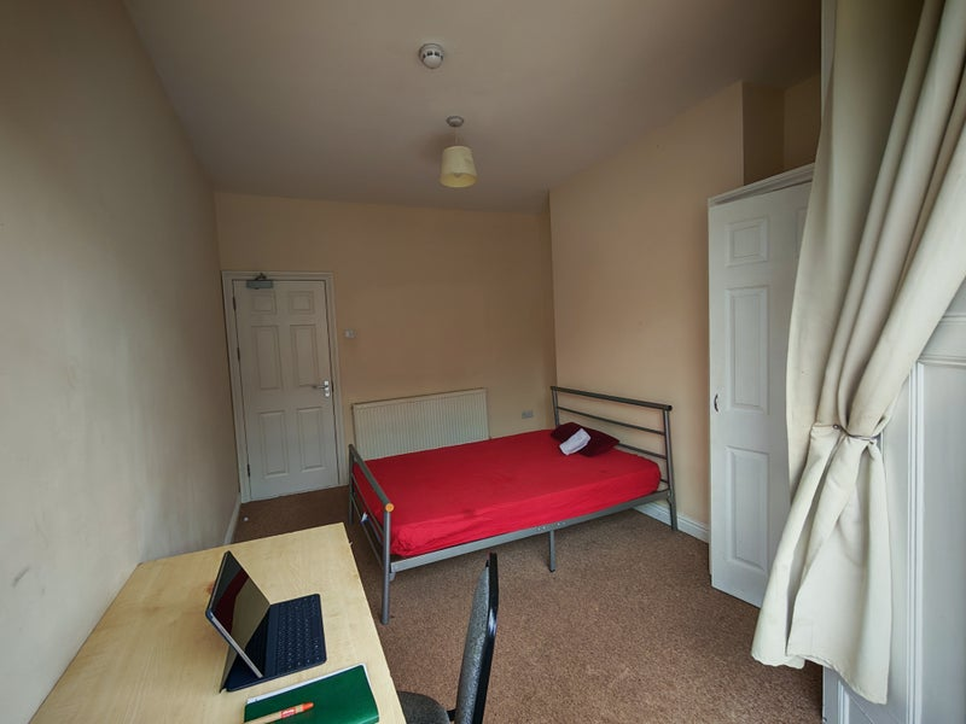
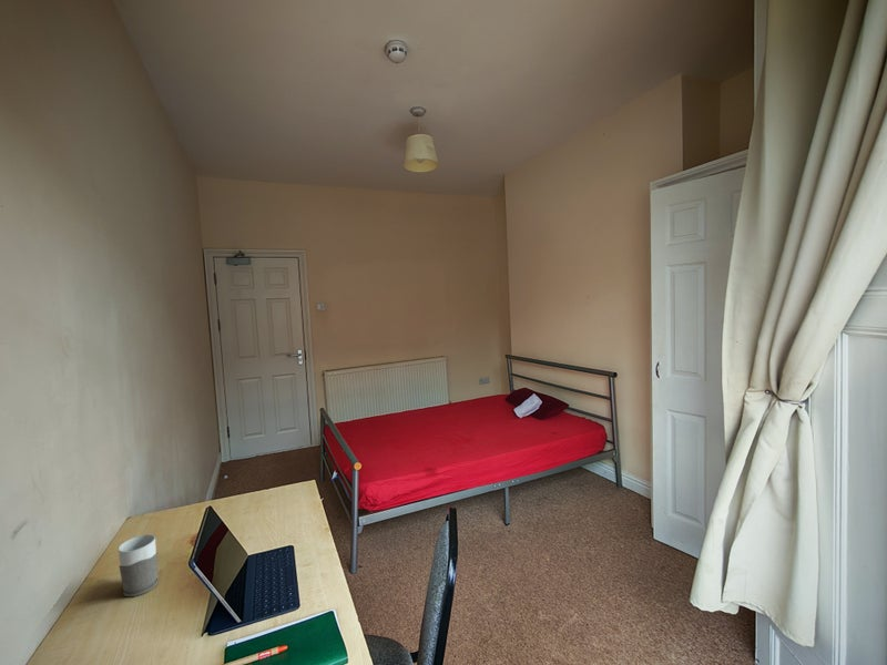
+ mug (137, 561)
